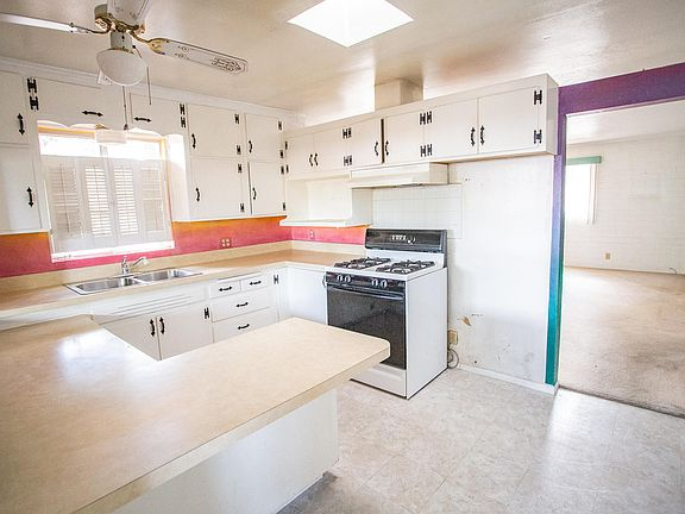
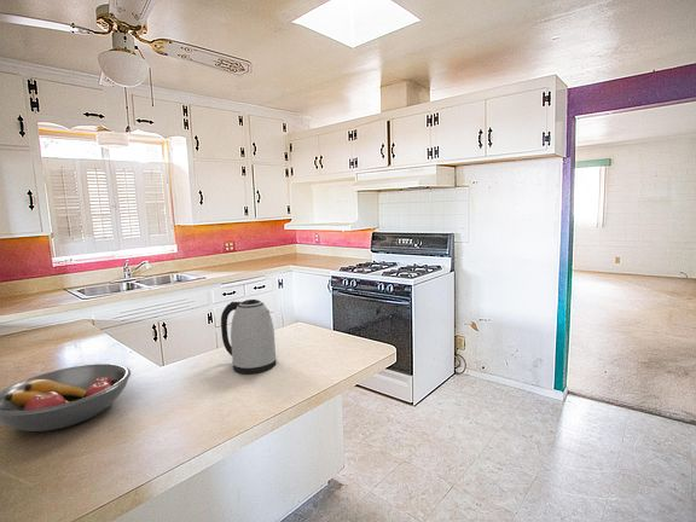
+ fruit bowl (65, 396)
+ kettle (245, 332)
